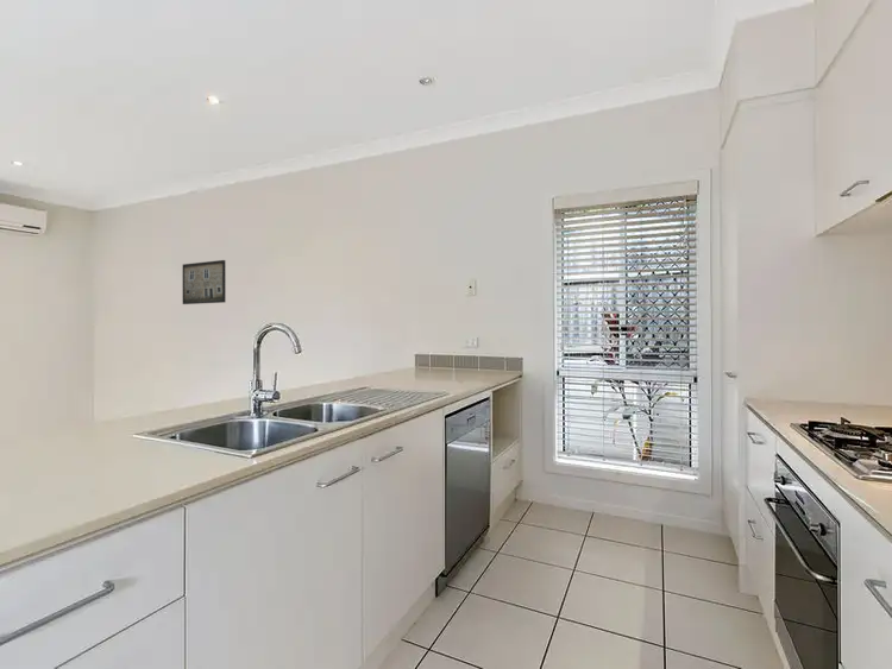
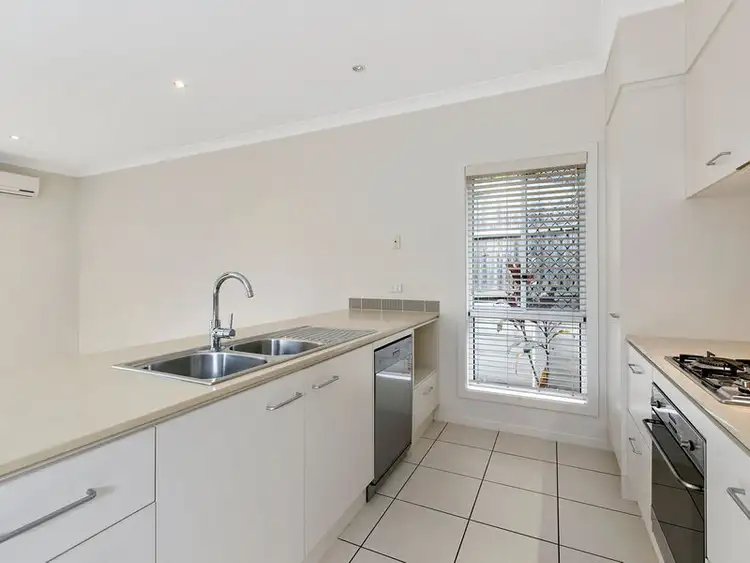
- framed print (203, 283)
